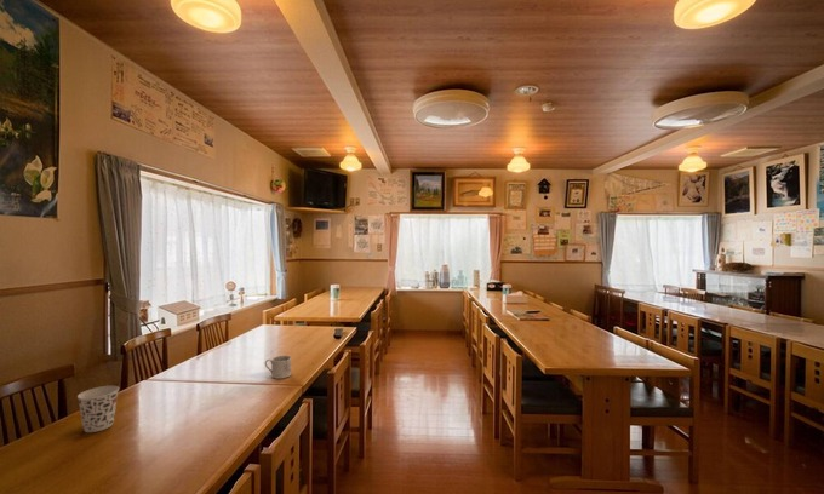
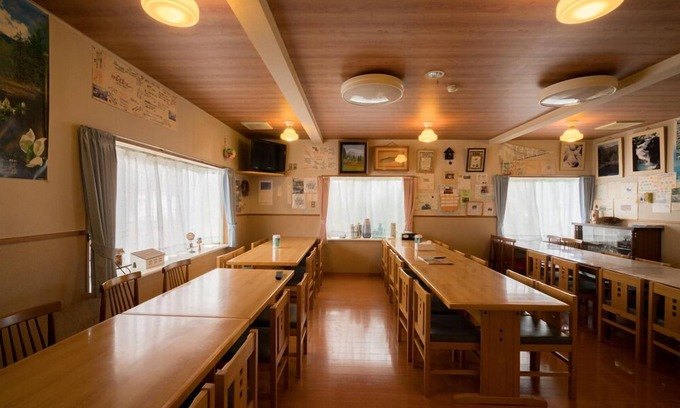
- cup (98, 409)
- mug (277, 367)
